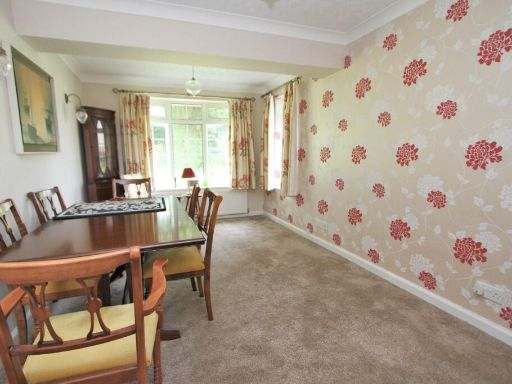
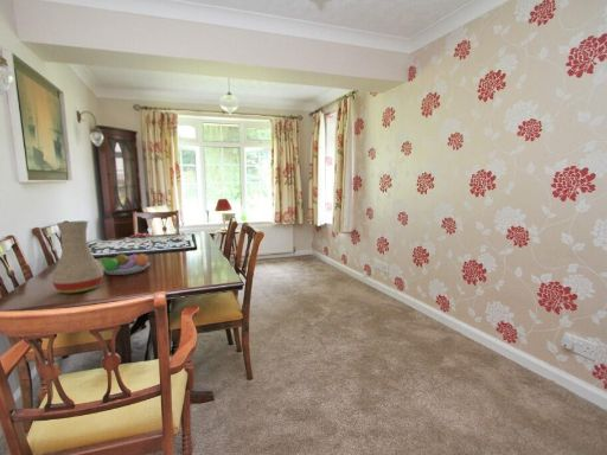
+ vase (76, 256)
+ fruit bowl (123, 262)
